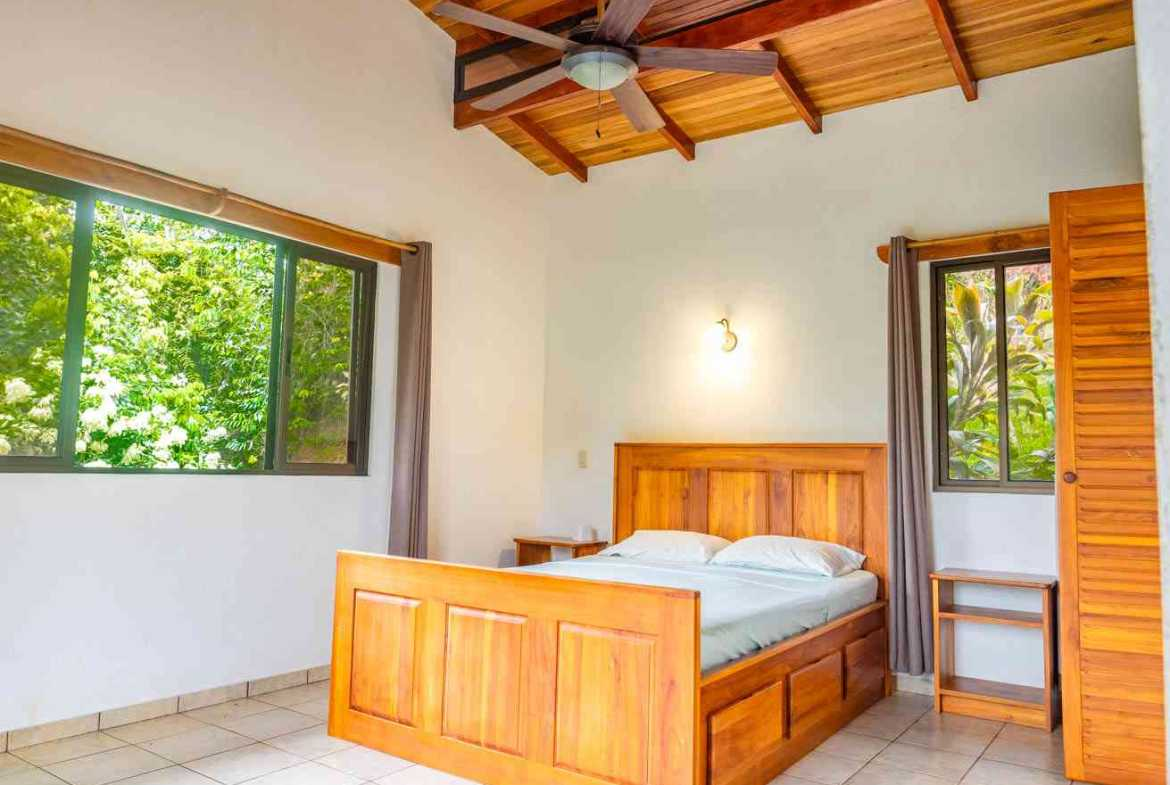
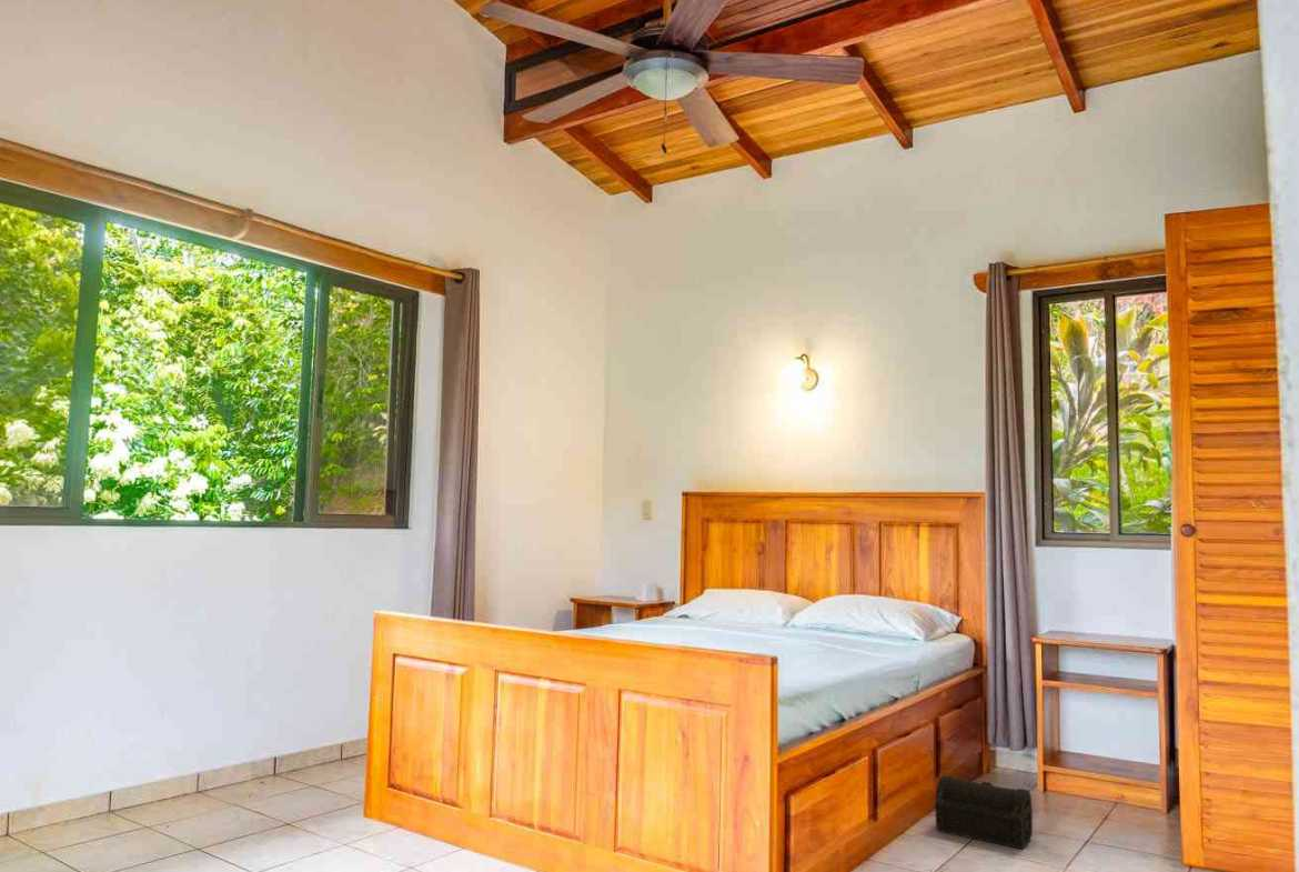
+ treasure chest (984, 808)
